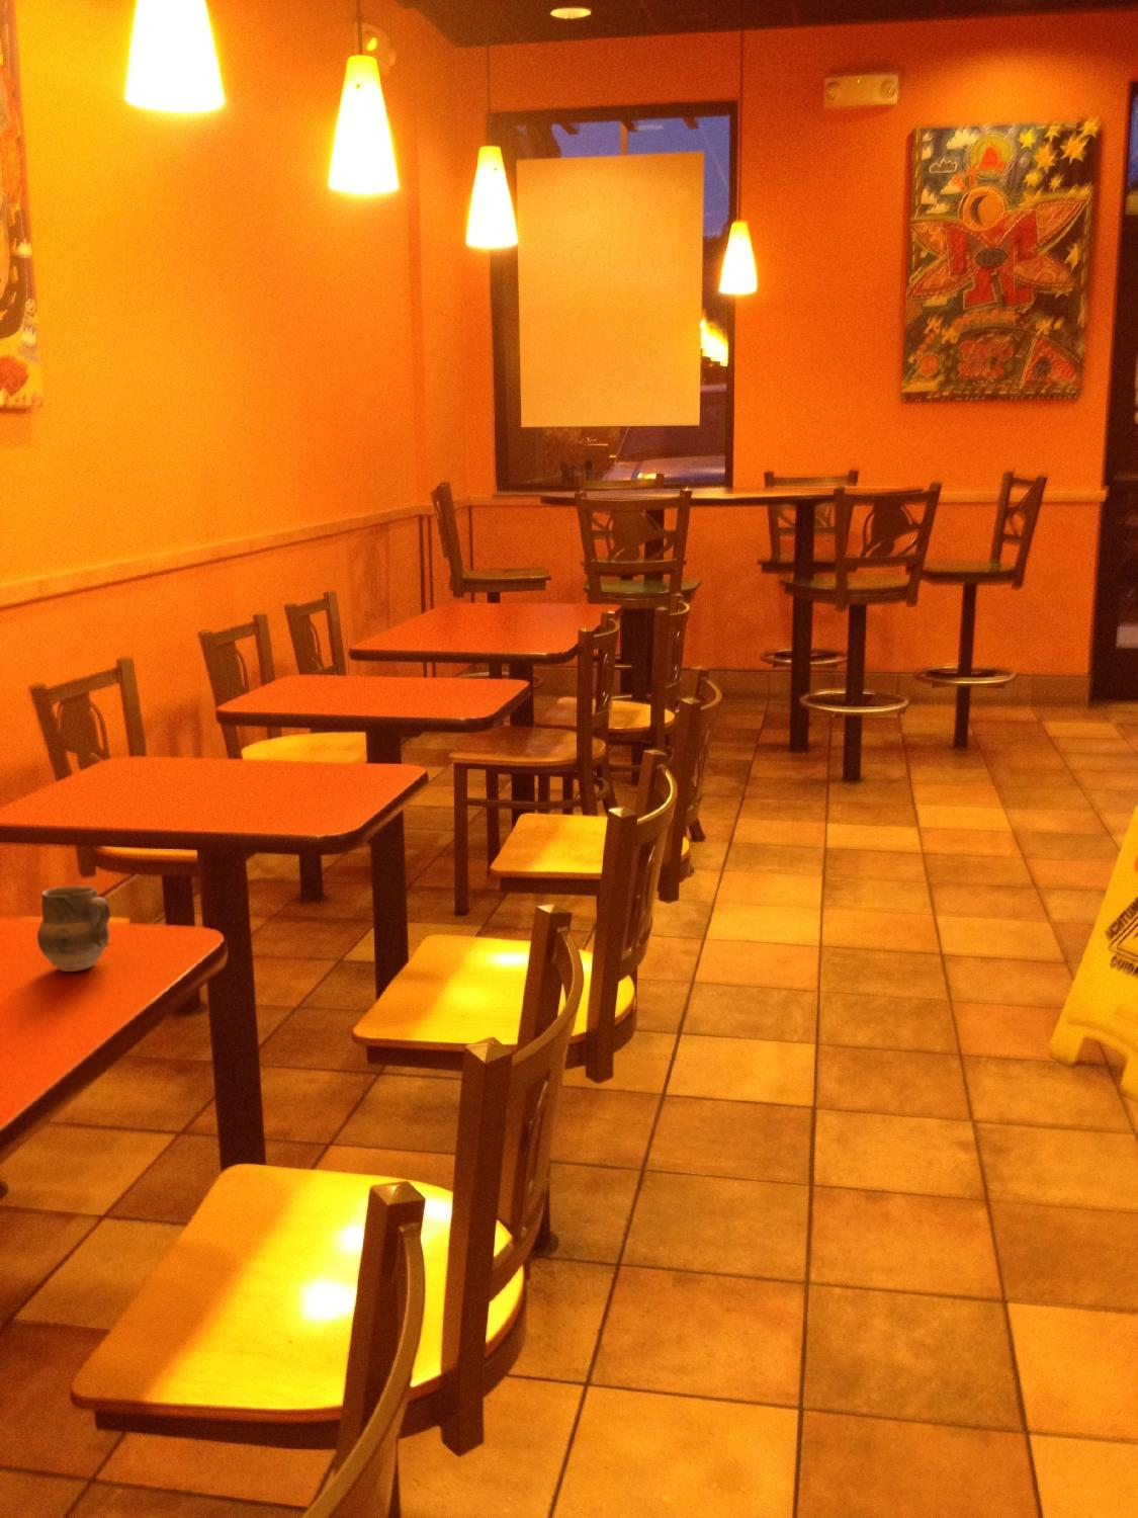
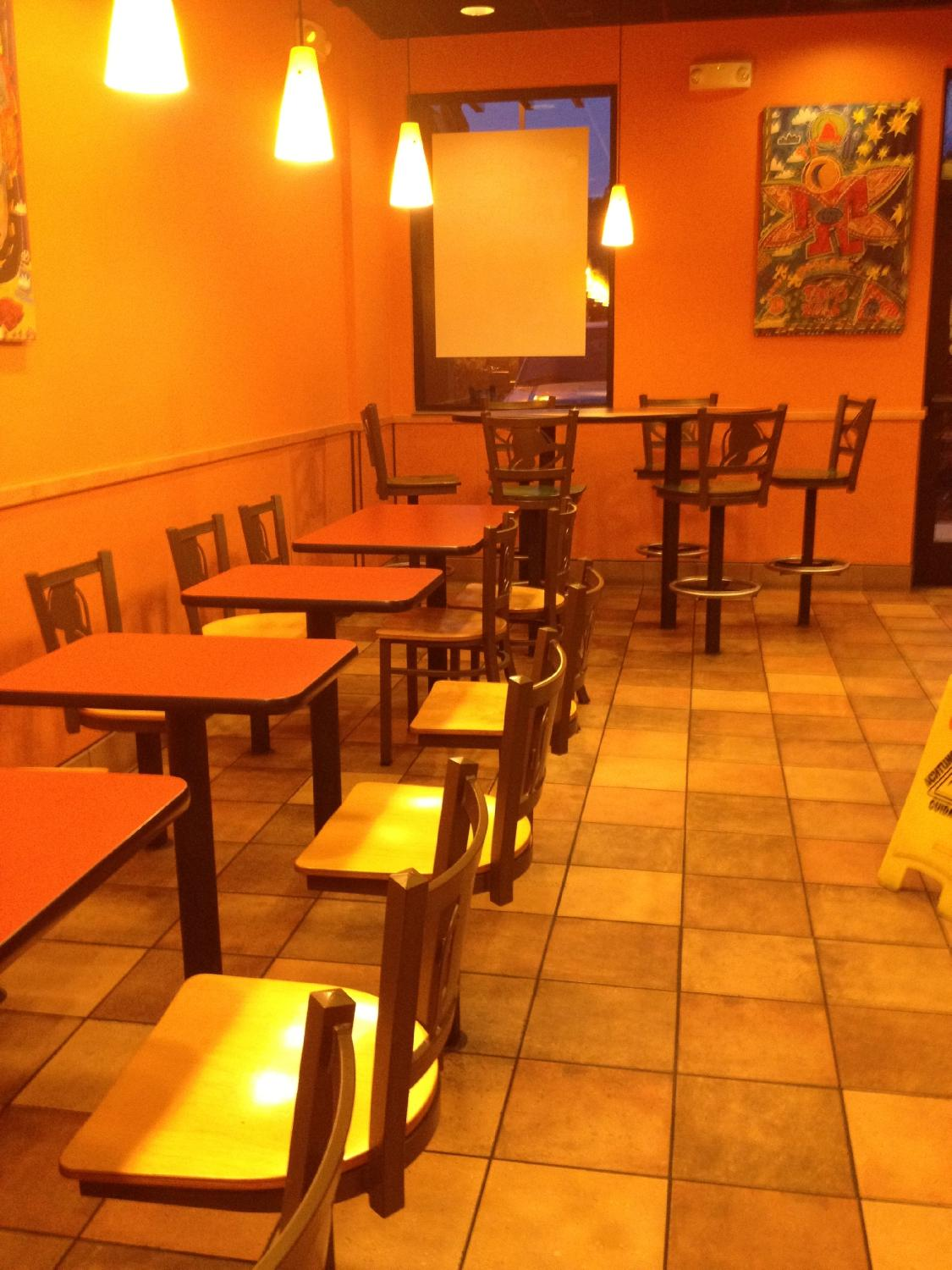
- cup (77, 928)
